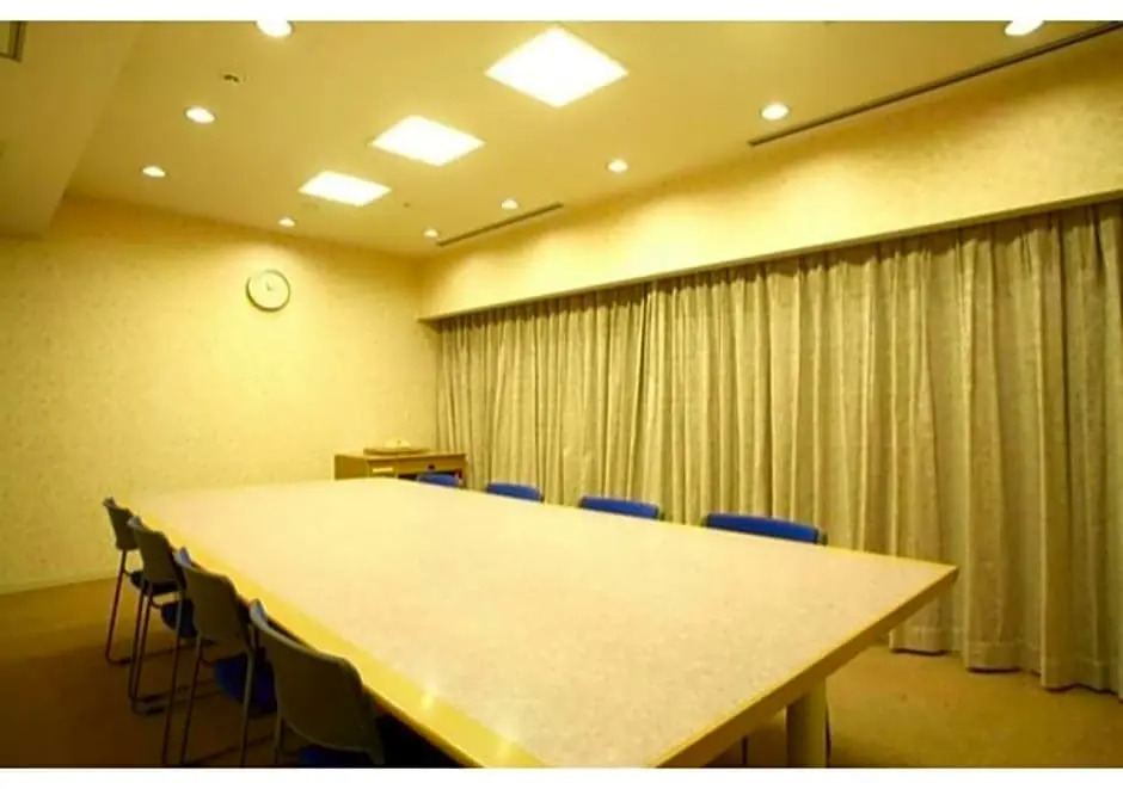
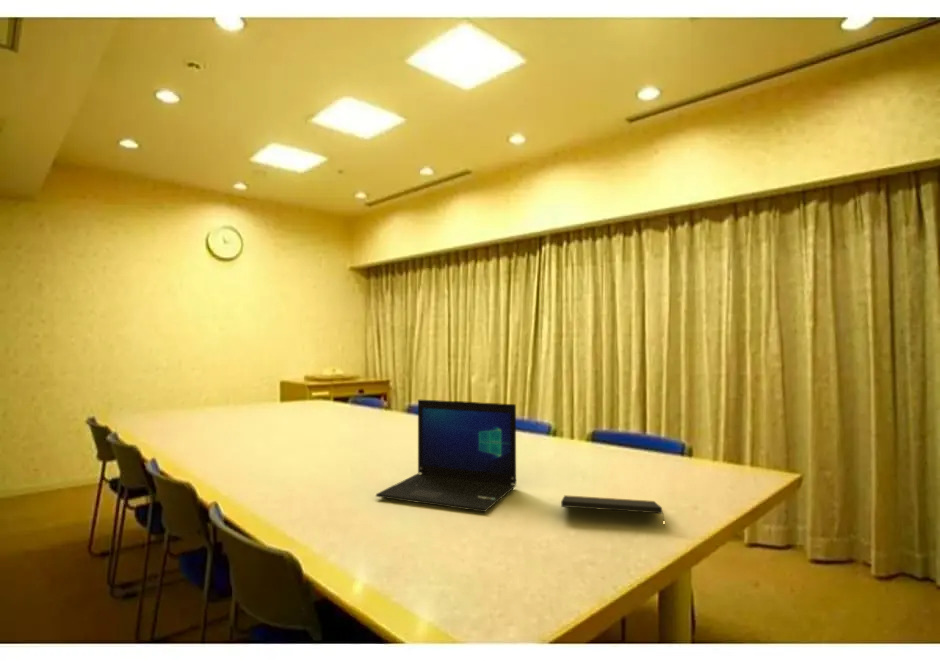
+ notepad (609, 503)
+ laptop (448, 449)
